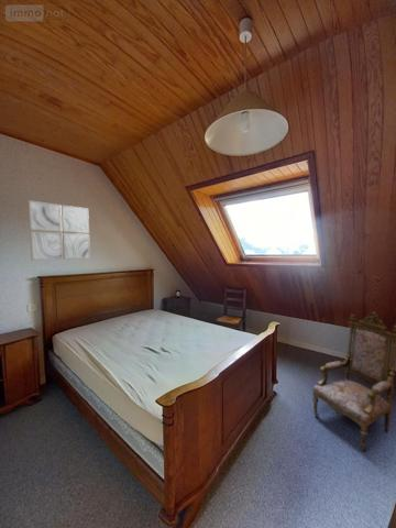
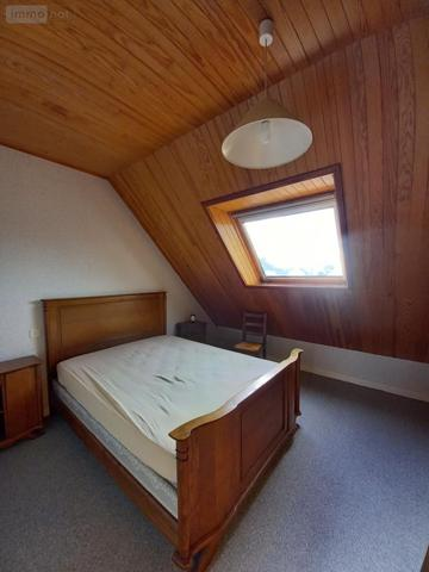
- armchair (354, 369)
- wall art (63, 231)
